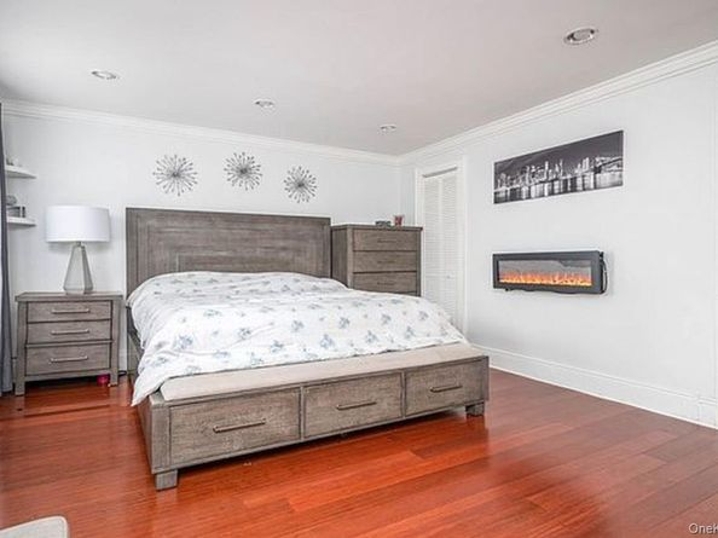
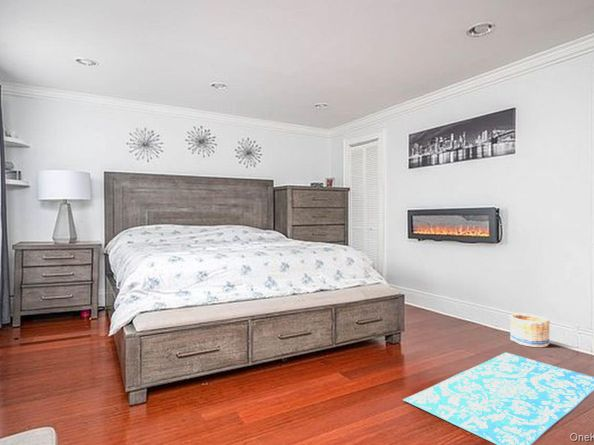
+ rug (510, 389)
+ basket (529, 329)
